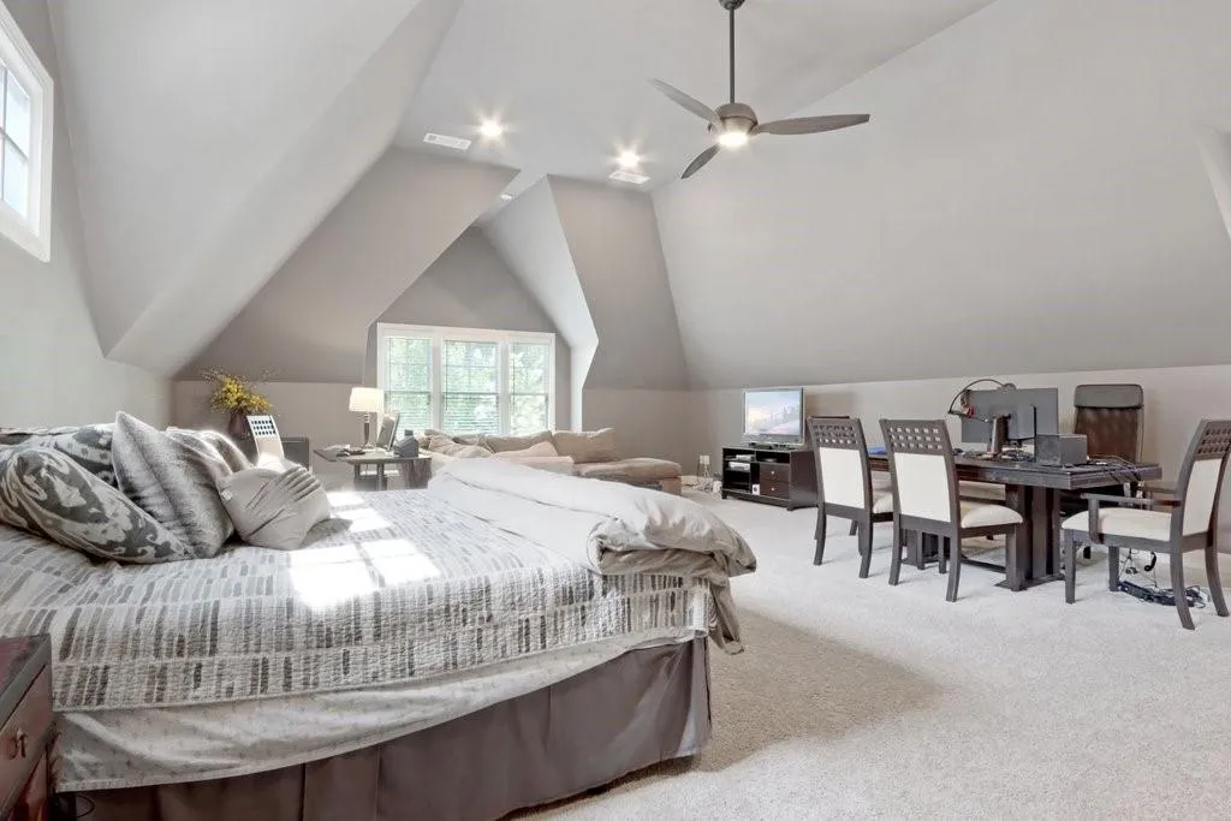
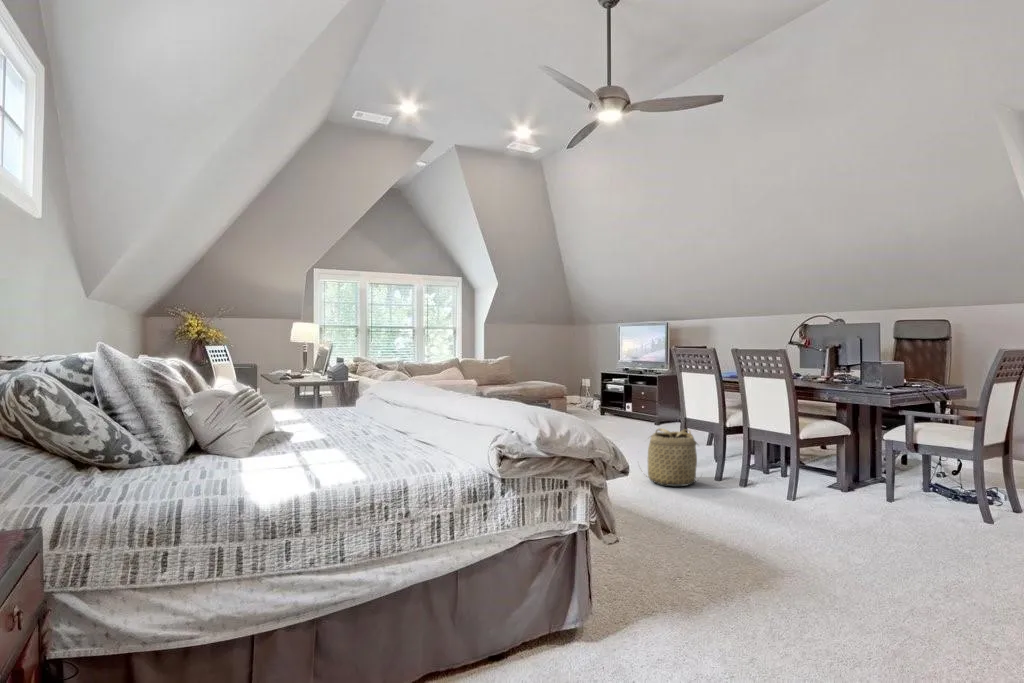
+ basket (669, 454)
